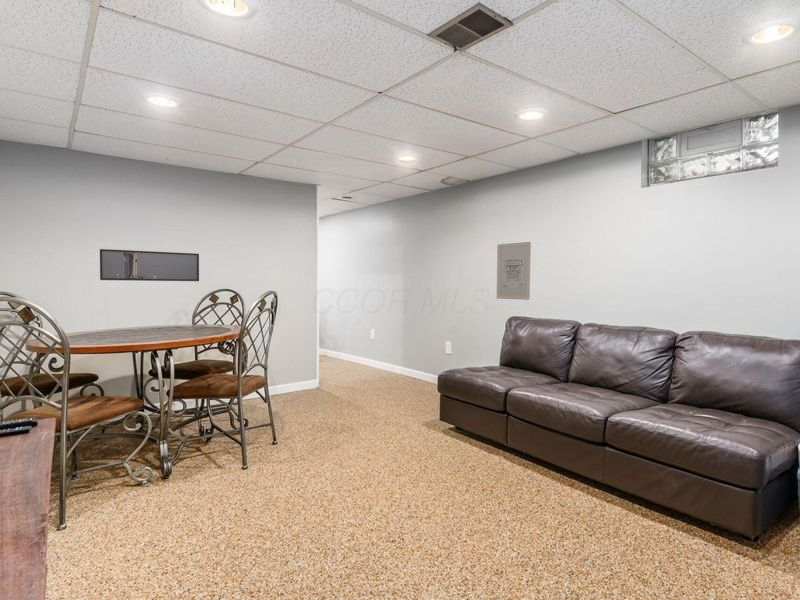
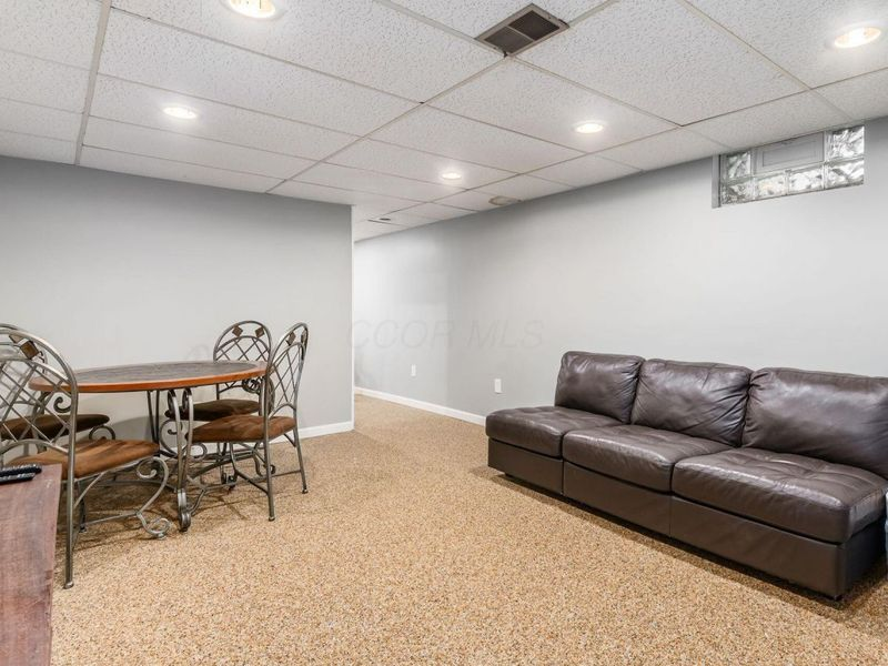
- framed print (152, 266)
- wall art (513, 271)
